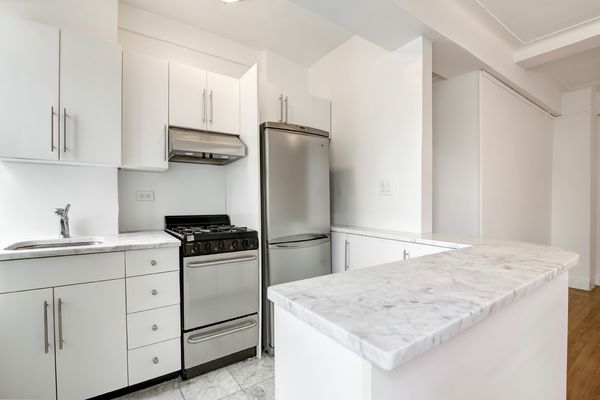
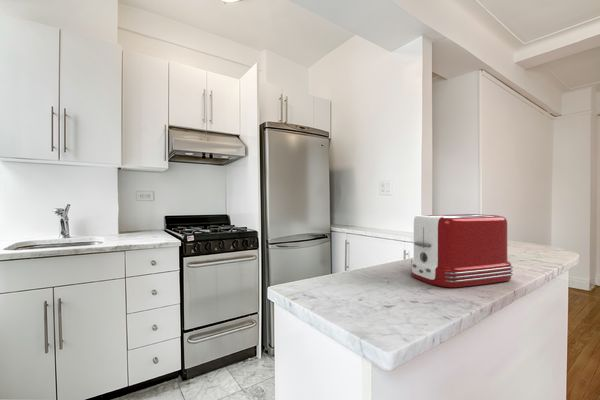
+ toaster (459, 245)
